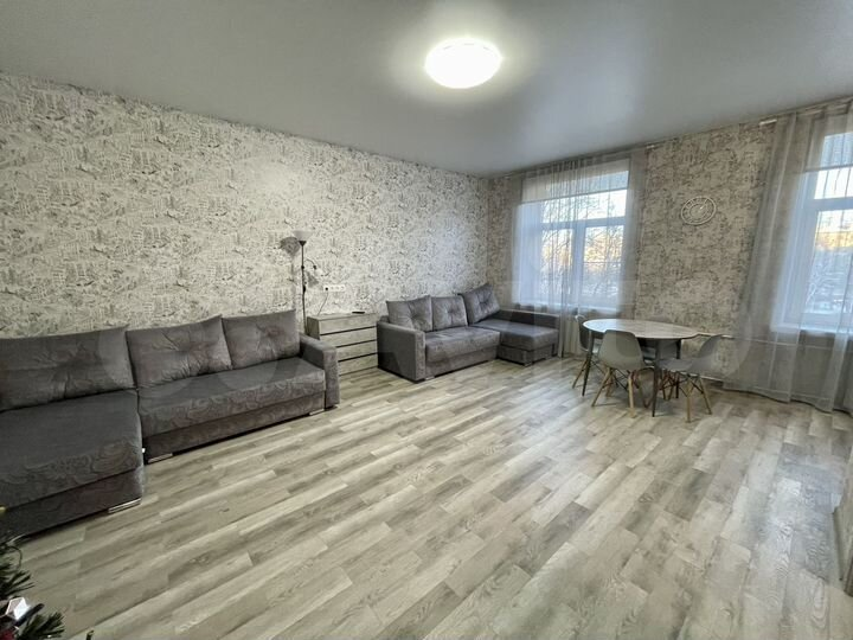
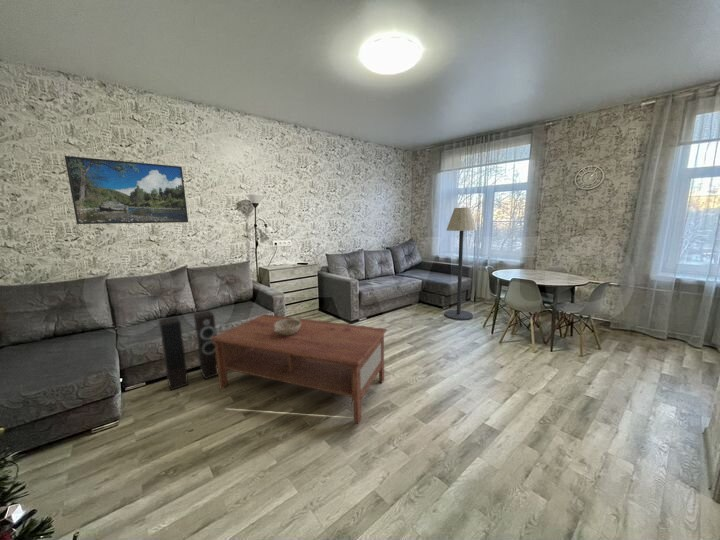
+ decorative bowl (287, 328)
+ floor lamp (460, 263)
+ speaker (198, 348)
+ coffee table (302, 358)
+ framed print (133, 193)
